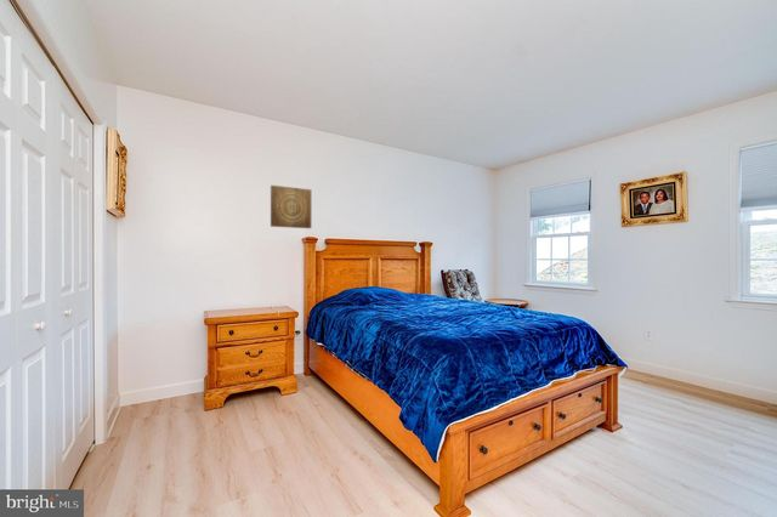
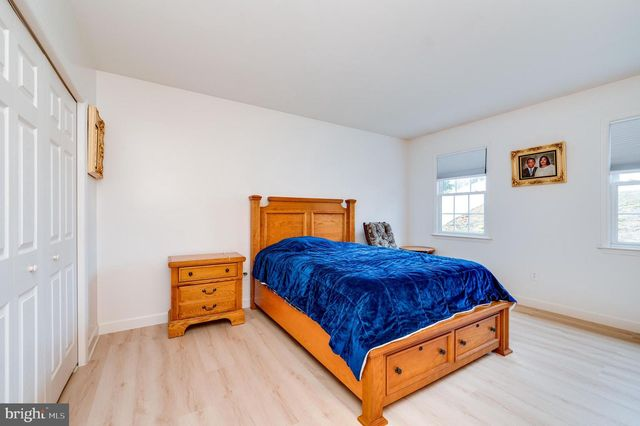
- wall art (291, 208)
